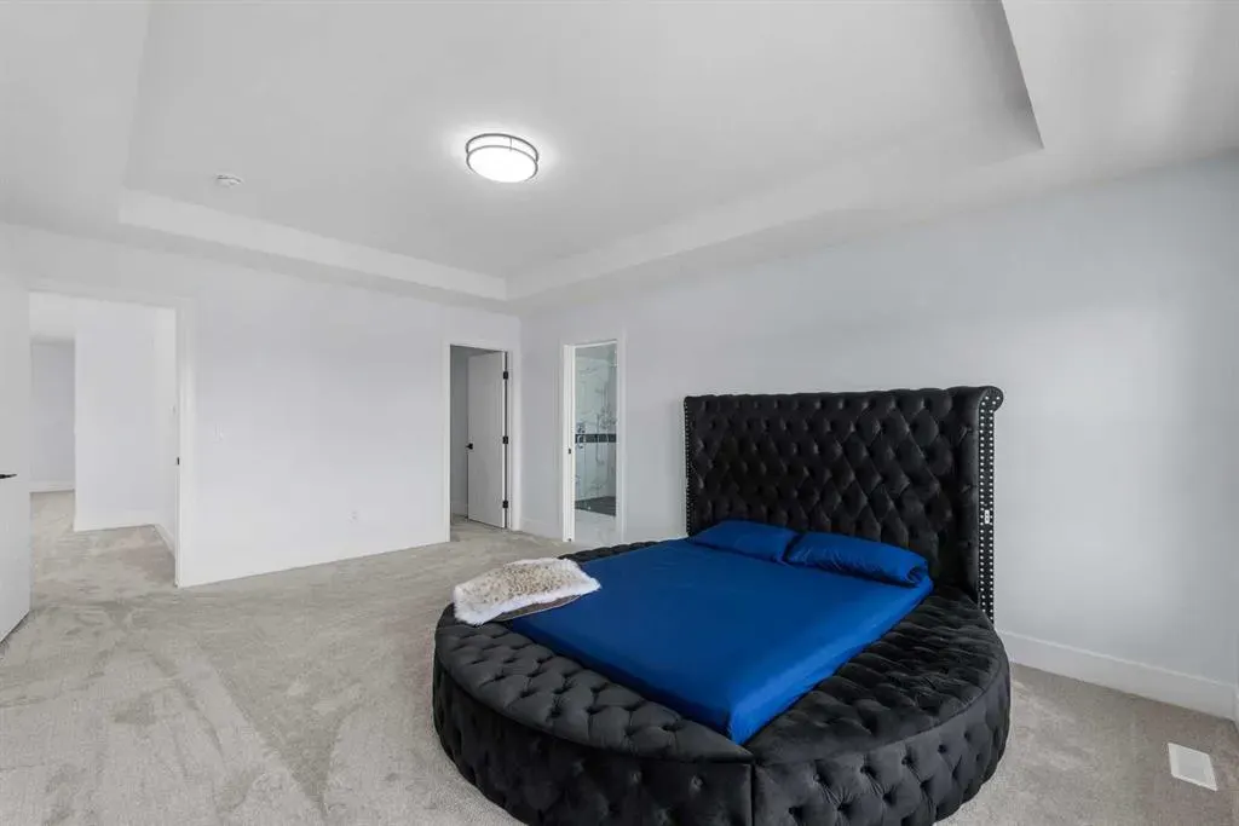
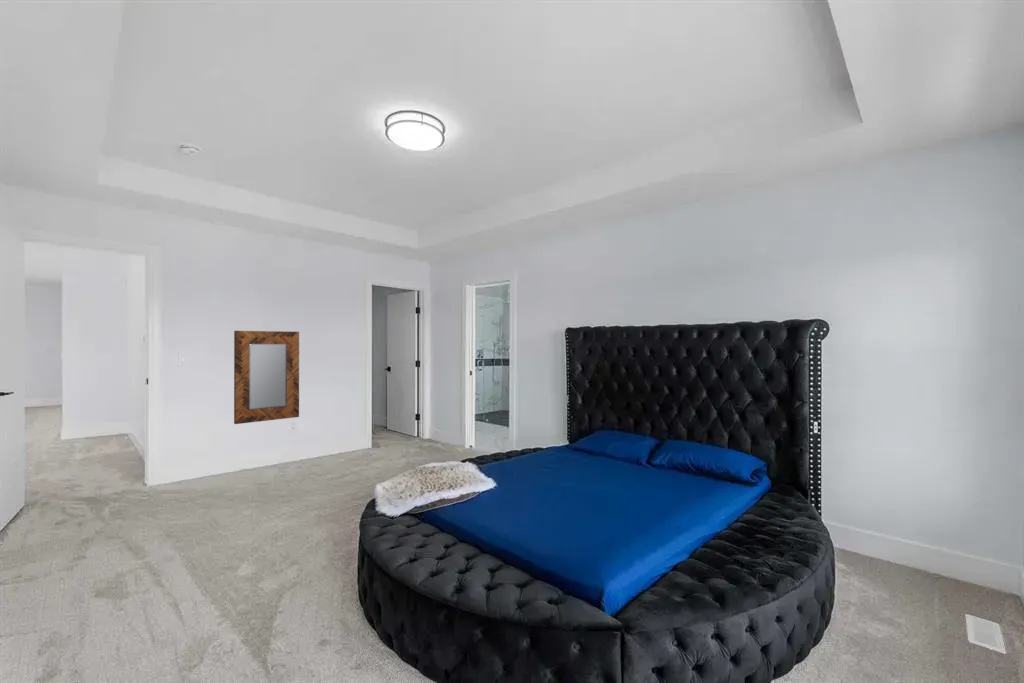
+ home mirror (268, 375)
